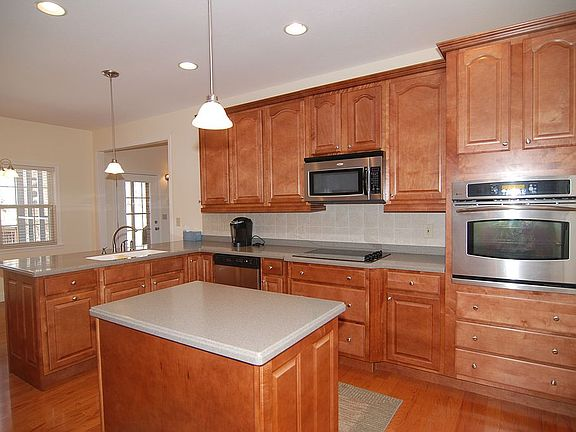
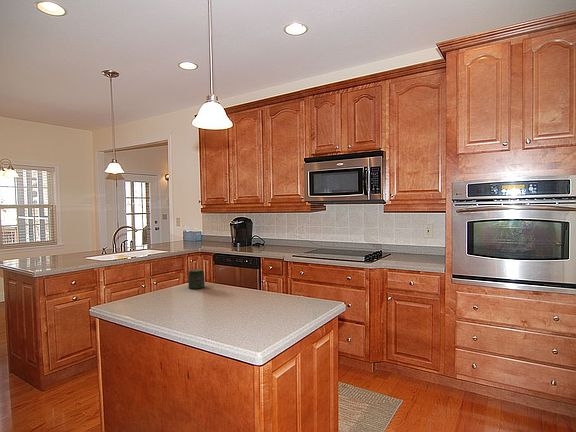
+ jar (196, 278)
